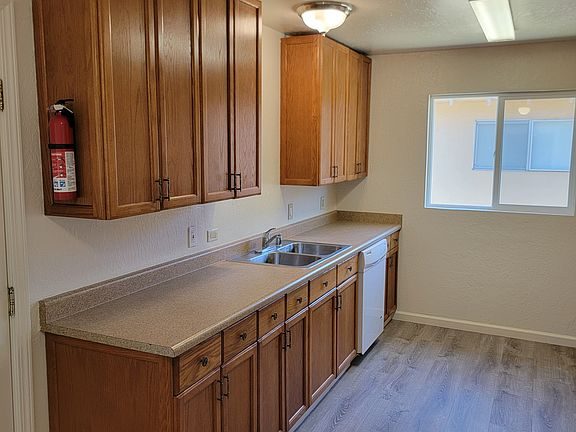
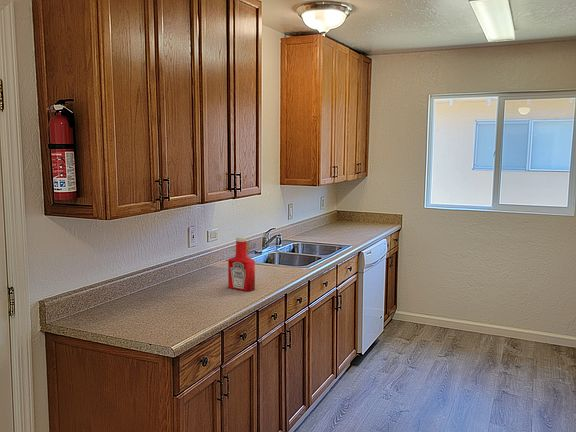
+ soap bottle (241, 262)
